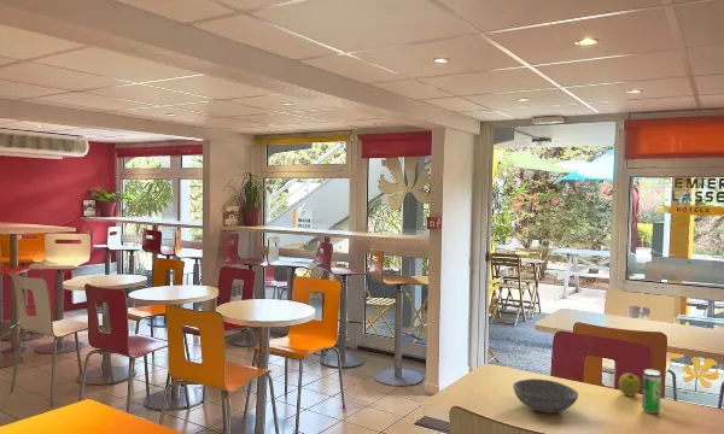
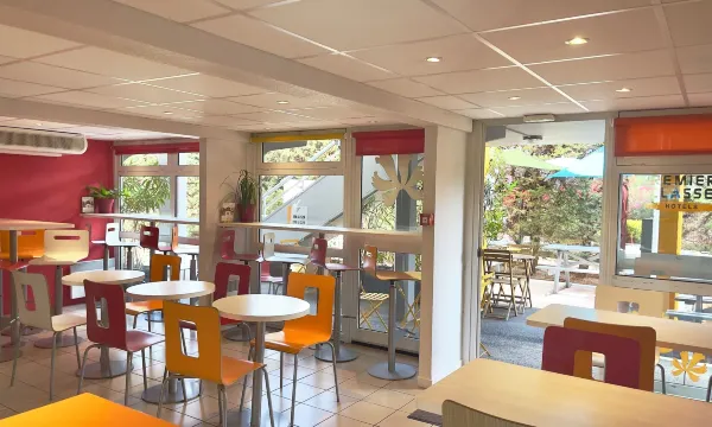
- beverage can (652, 391)
- bowl (544, 398)
- apple (629, 382)
